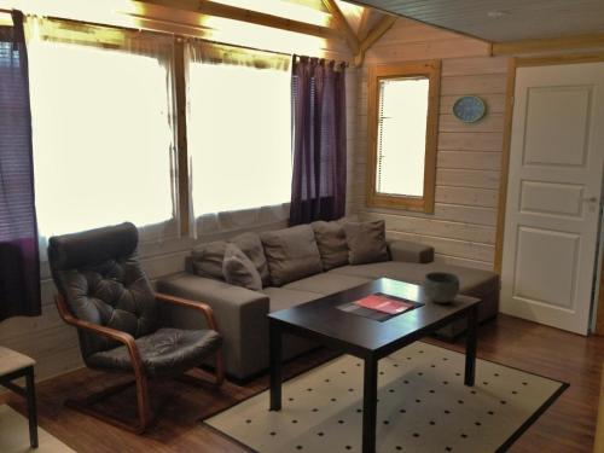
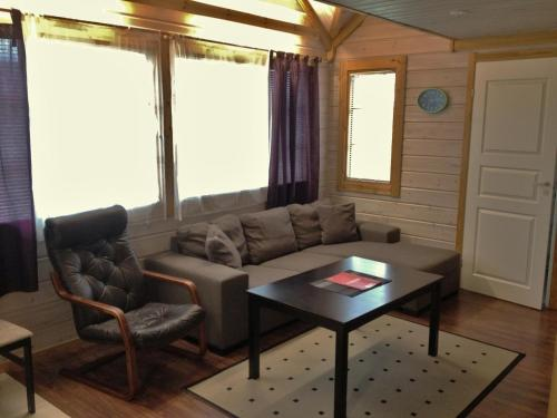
- bowl (441, 288)
